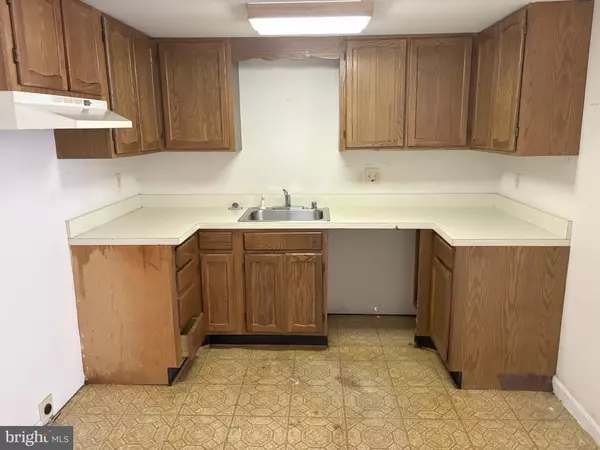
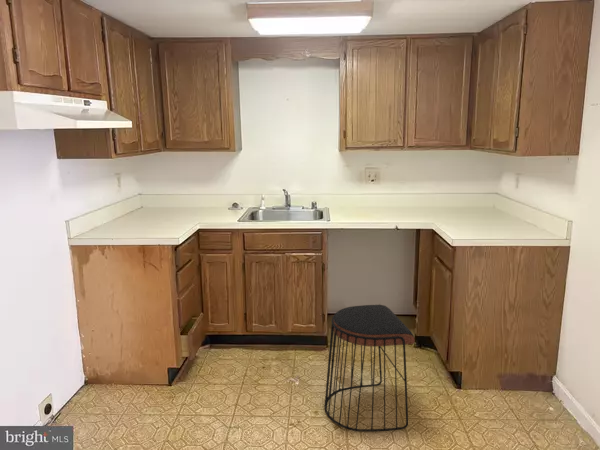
+ stool (363, 363)
